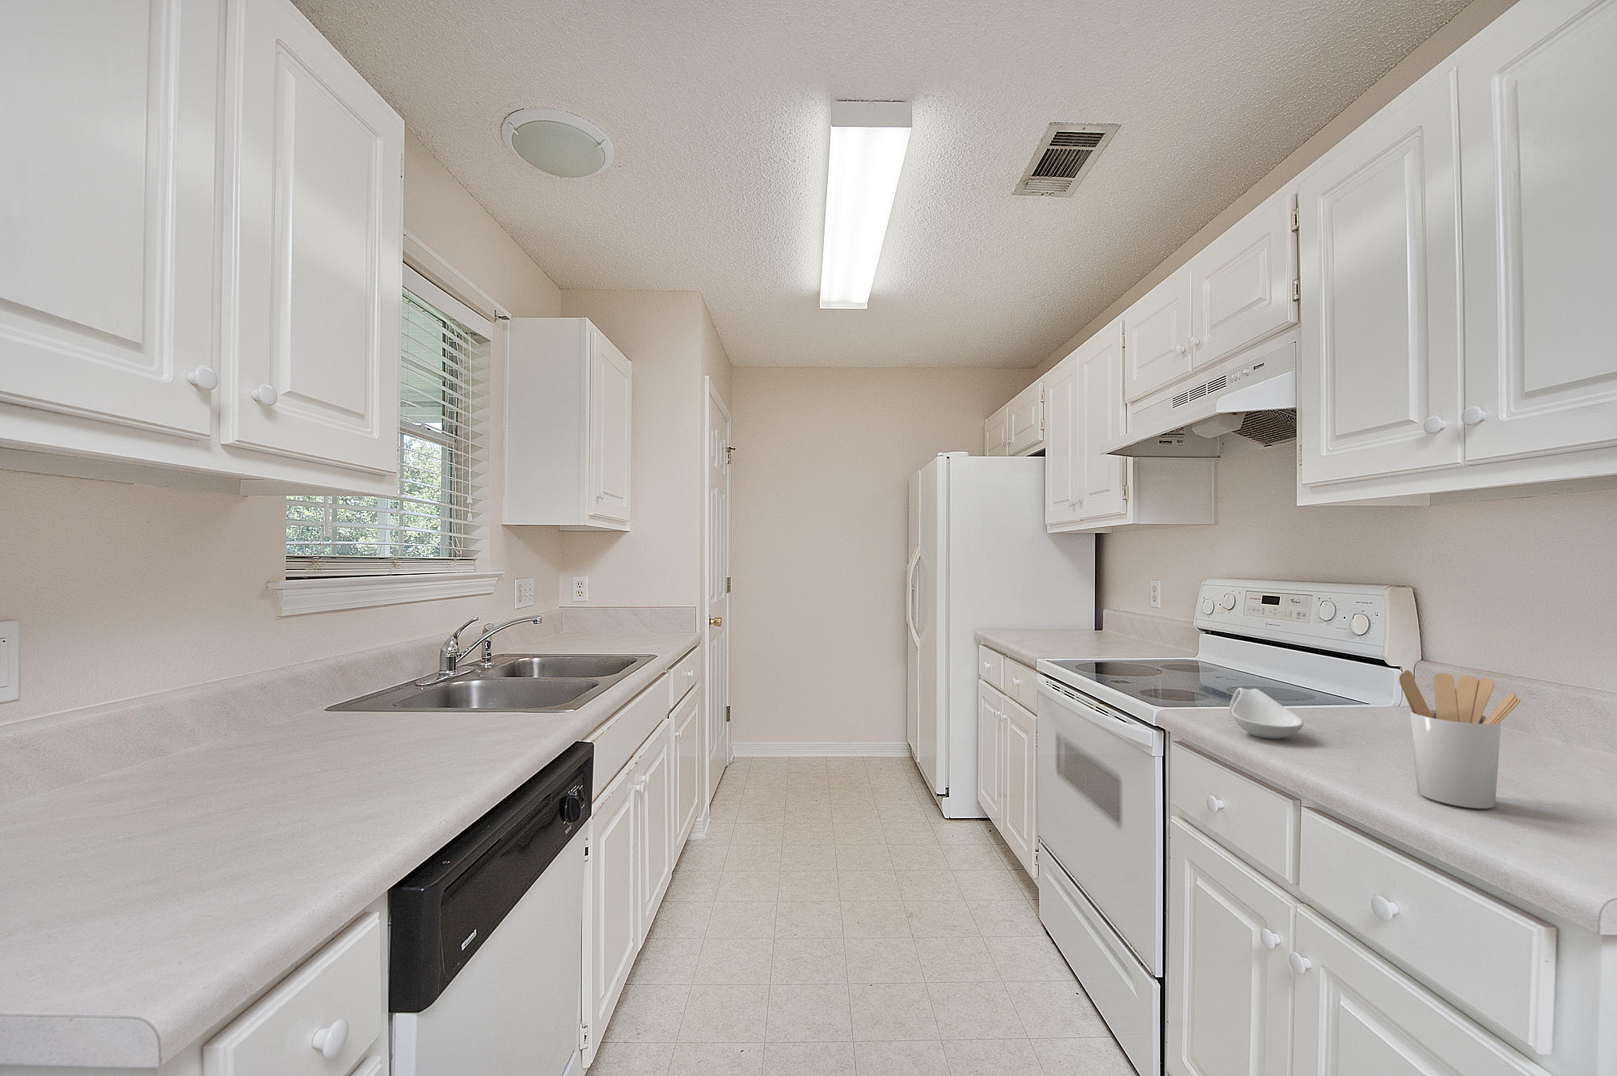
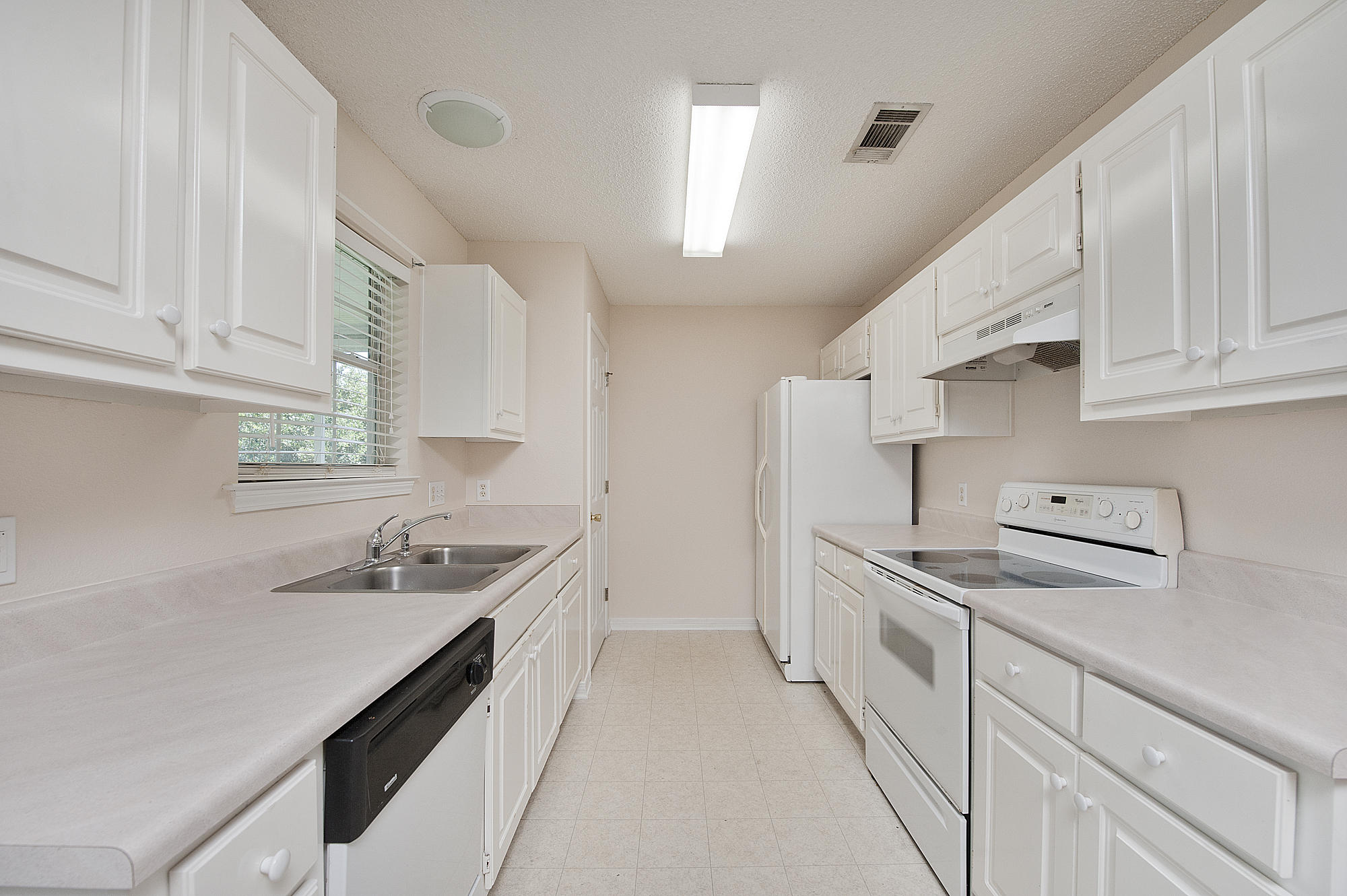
- utensil holder (1457, 734)
- spoon rest (1257, 711)
